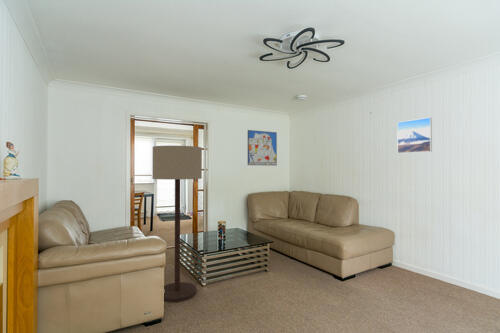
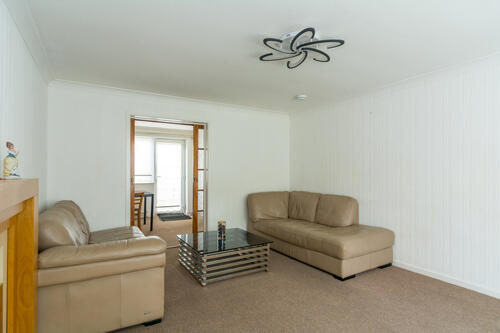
- wall art (262, 148)
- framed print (413, 136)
- floor lamp (177, 220)
